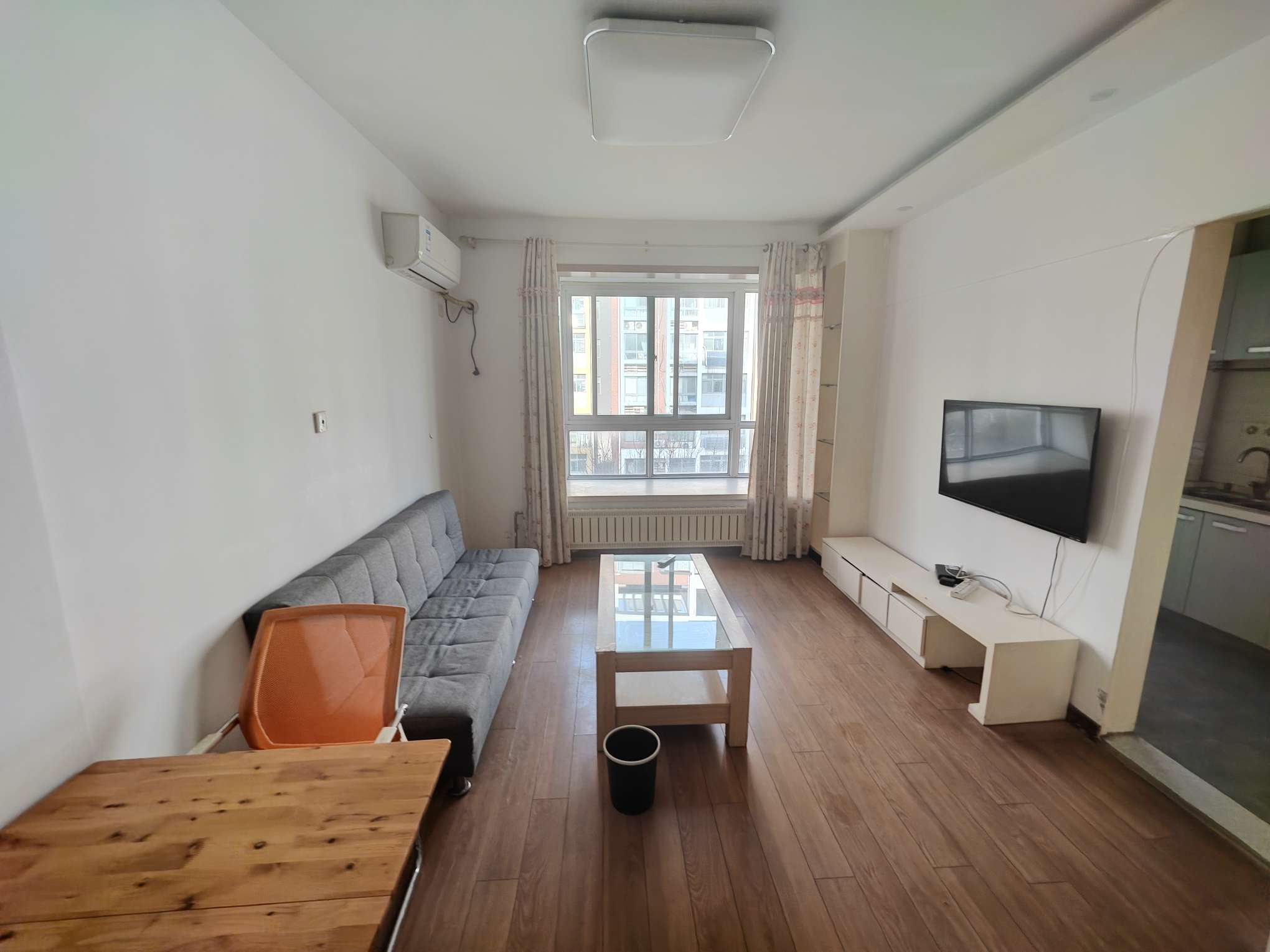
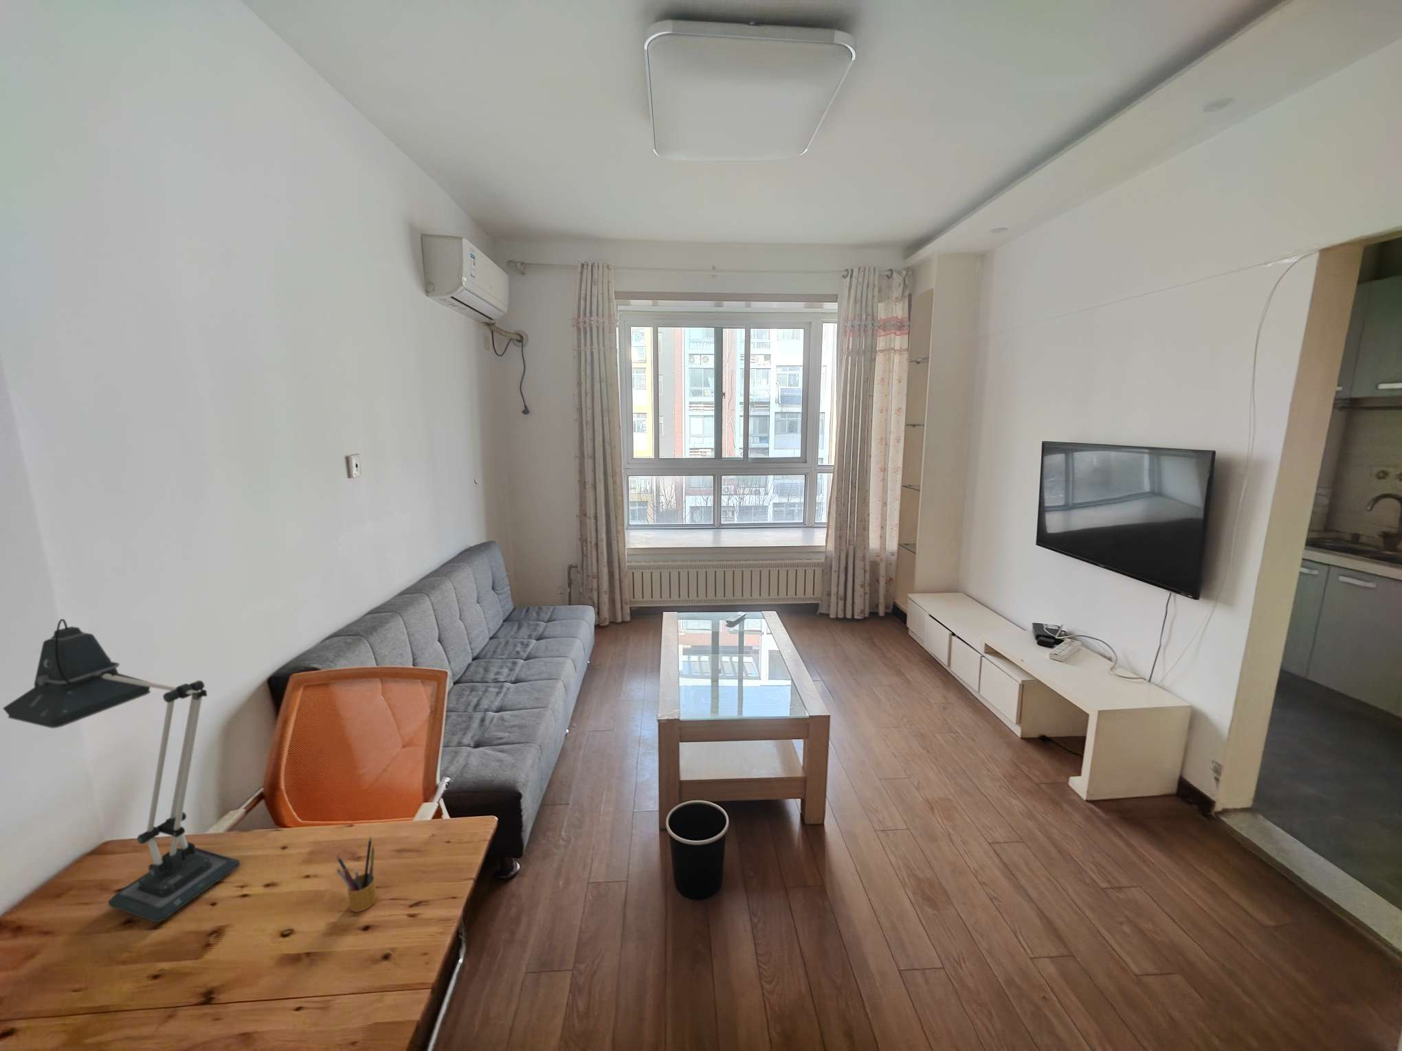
+ pencil box (361, 875)
+ desk lamp (158, 763)
